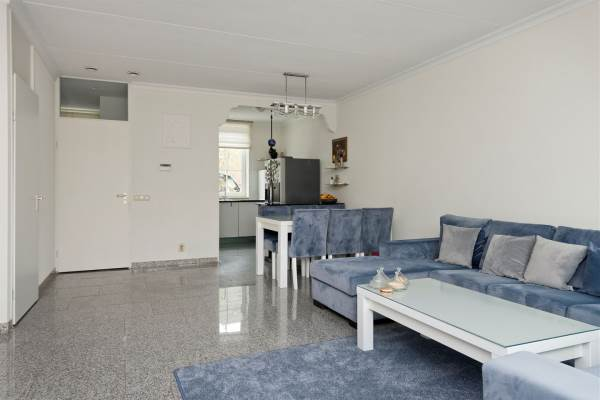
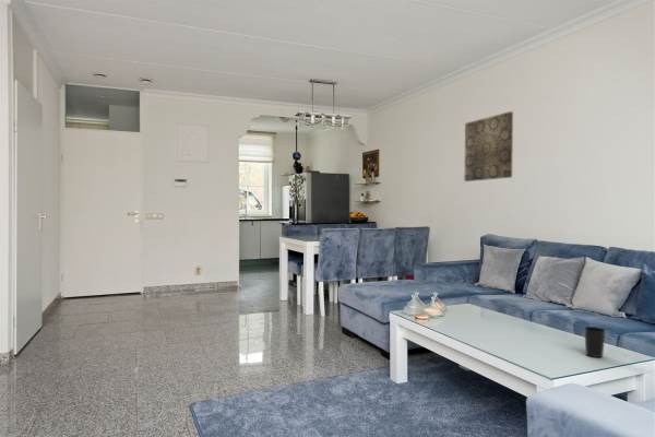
+ cup (594, 342)
+ wall art (487, 149)
